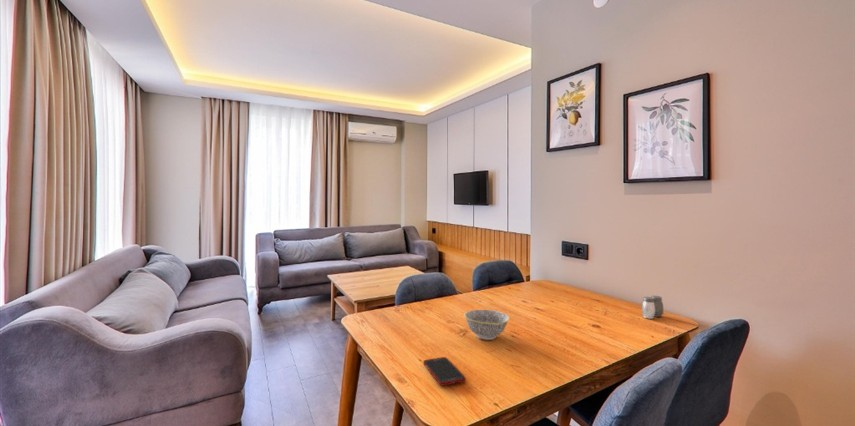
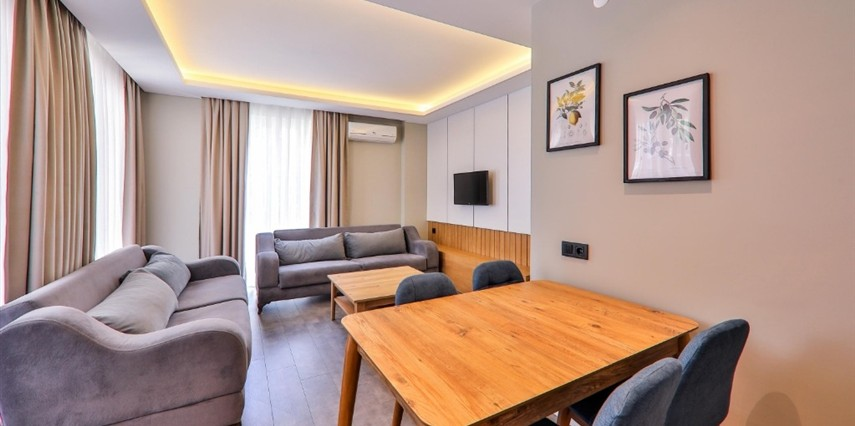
- cell phone (443, 370)
- salt and pepper shaker (652, 306)
- bowl (486, 325)
